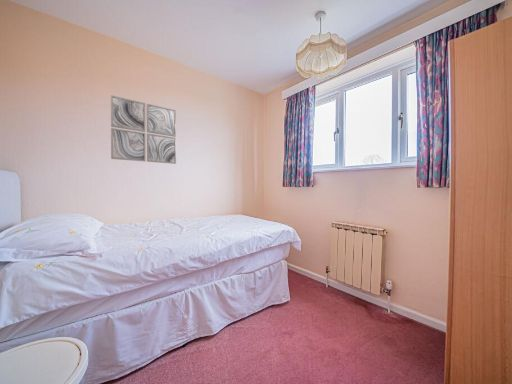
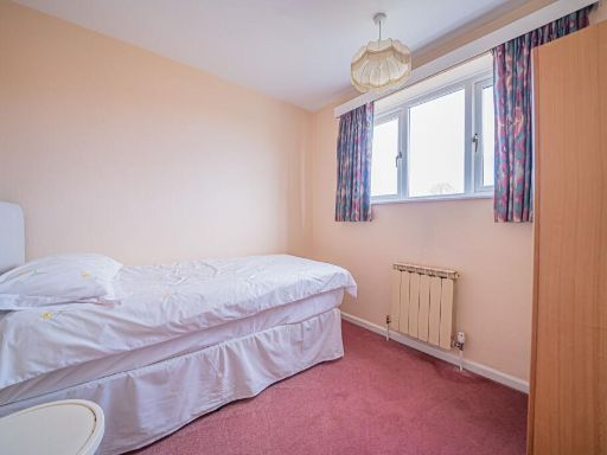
- wall art (147, 133)
